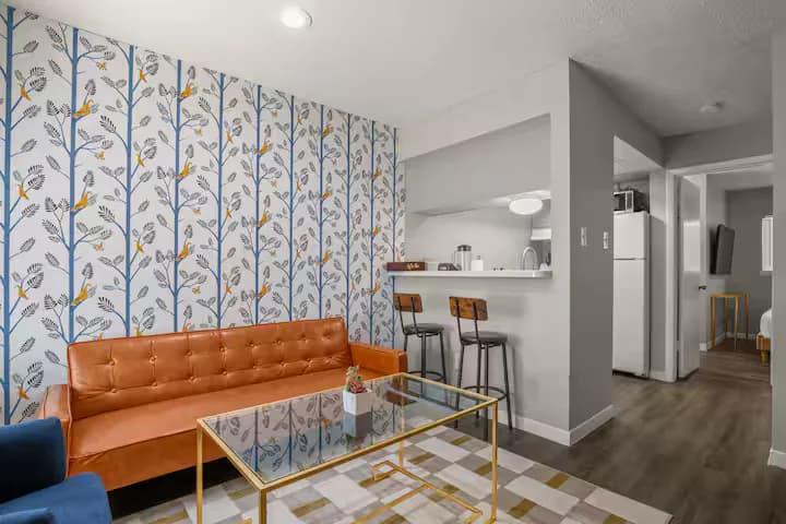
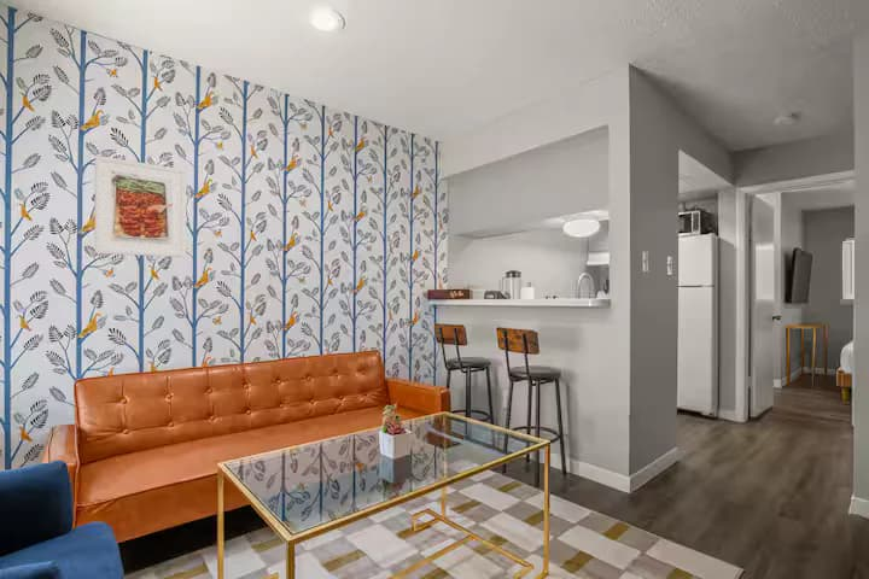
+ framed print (142, 209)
